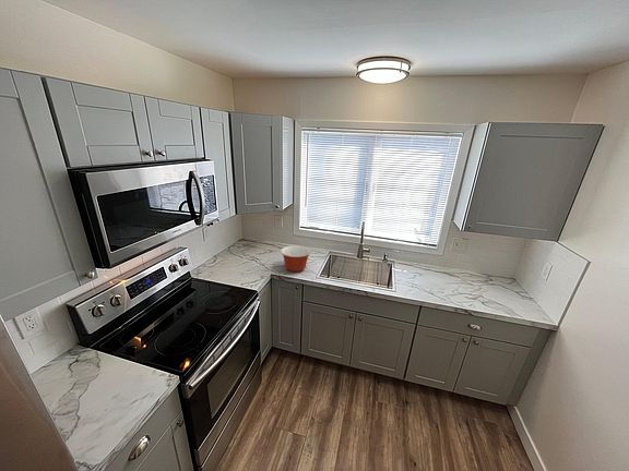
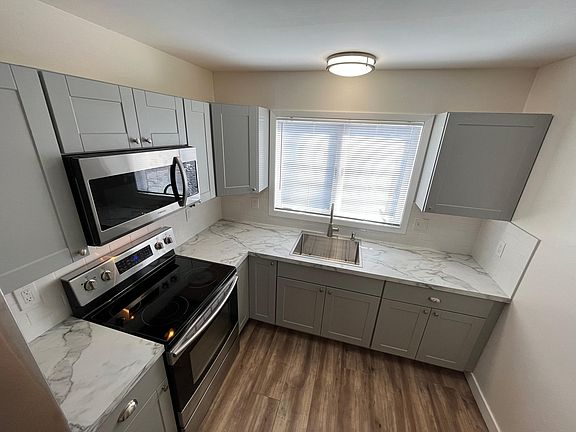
- mixing bowl (295, 259)
